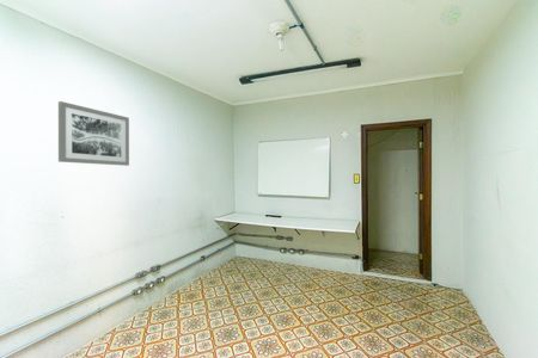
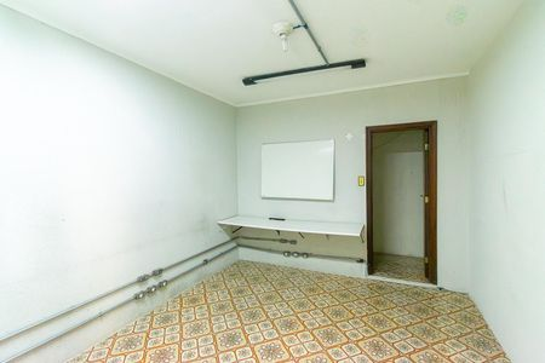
- wall art (97, 137)
